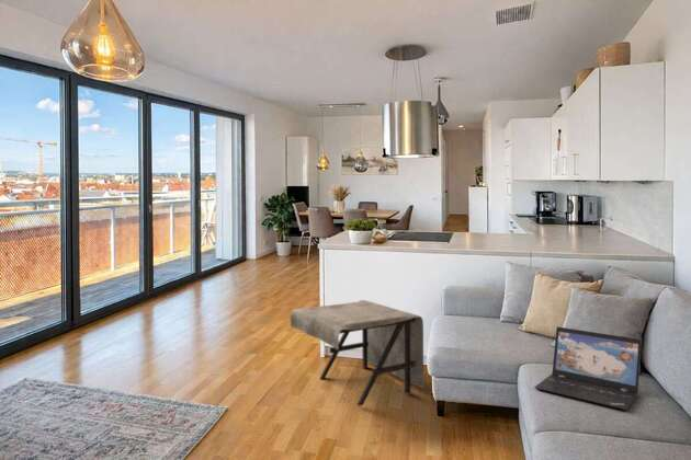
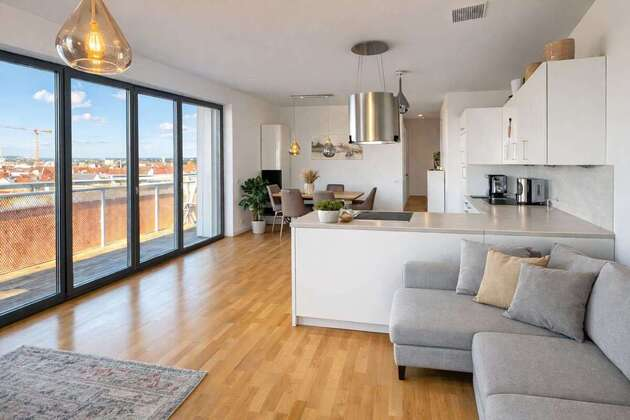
- laptop (587, 365)
- side table (353, 348)
